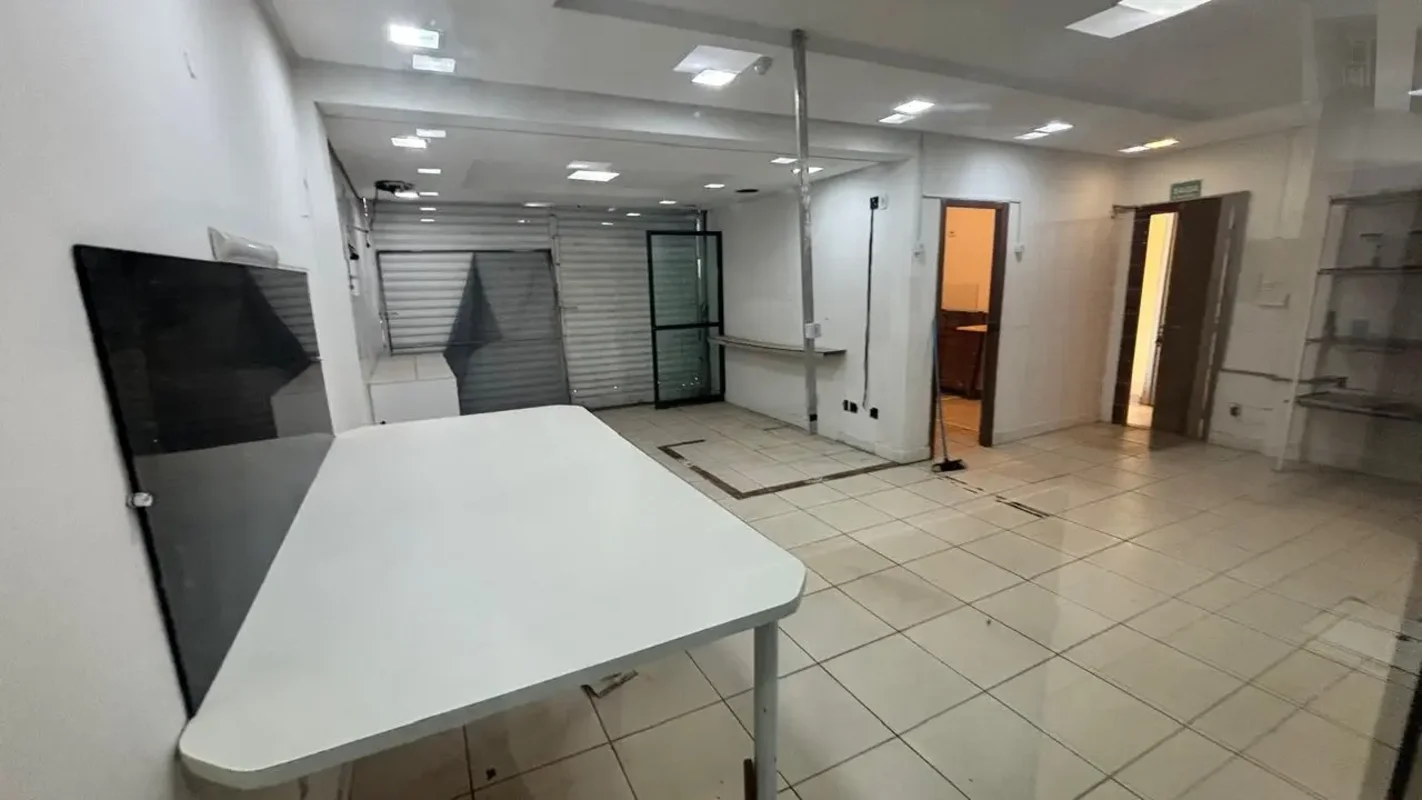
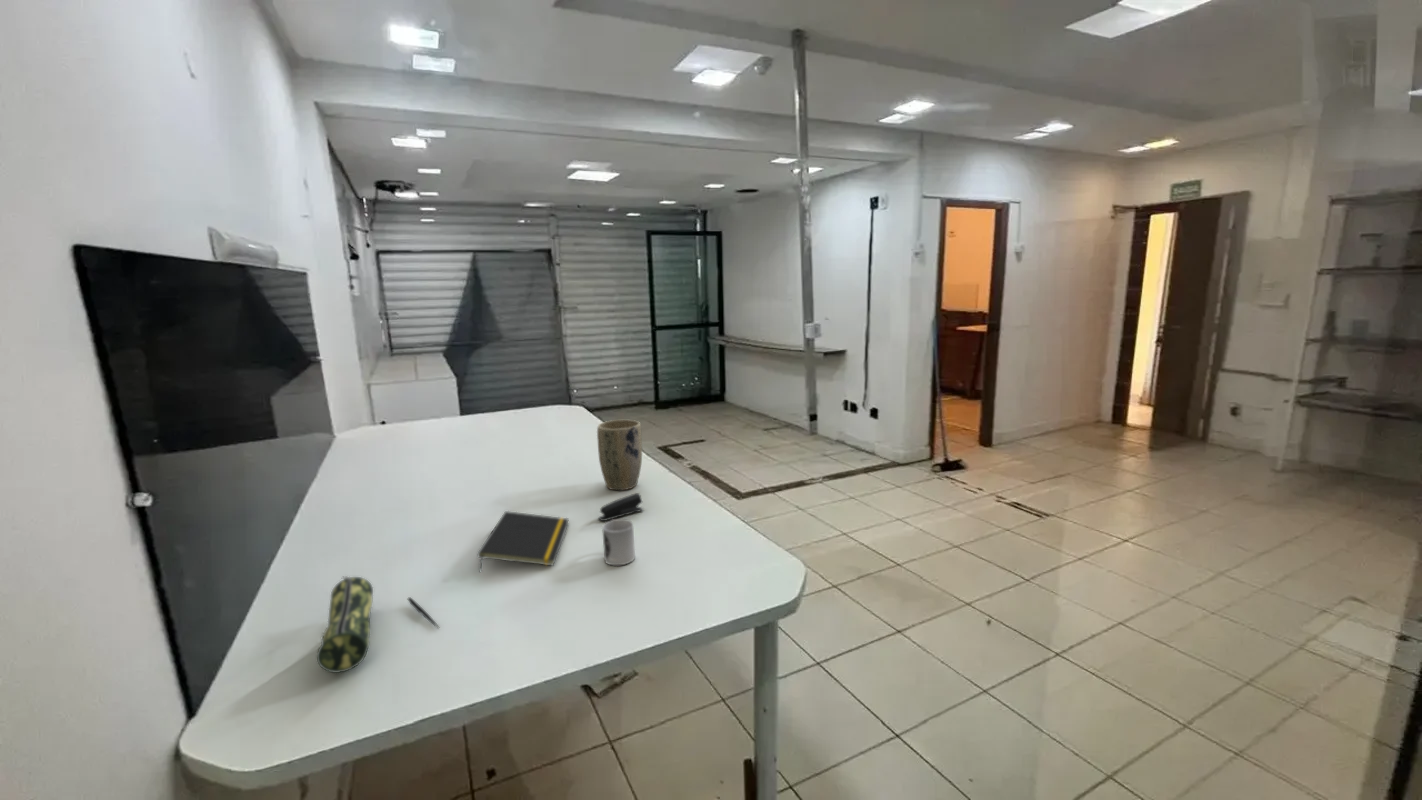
+ plant pot (620, 455)
+ pen (423, 612)
+ cup (617, 539)
+ pencil case (348, 620)
+ stapler (620, 506)
+ notepad (527, 536)
